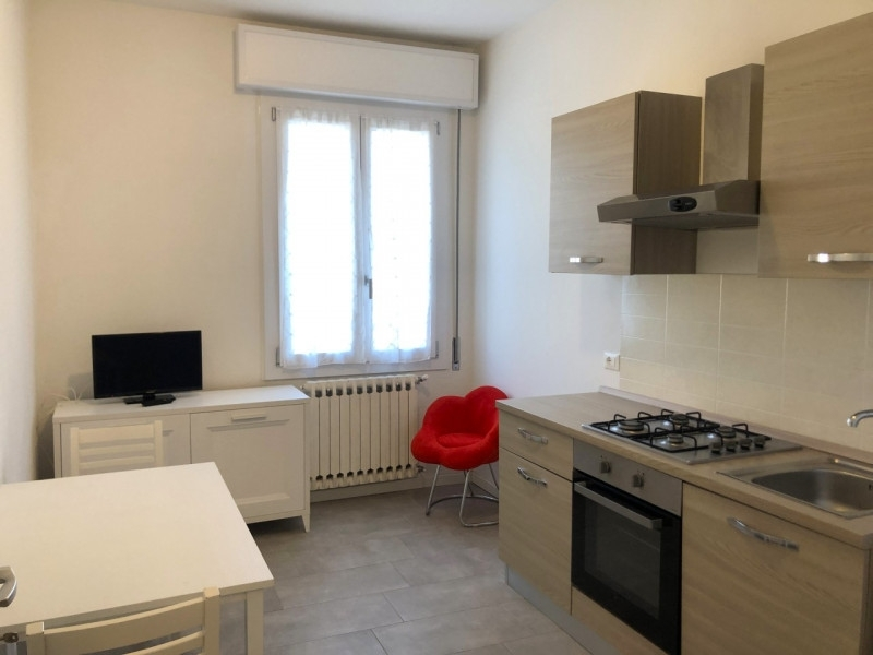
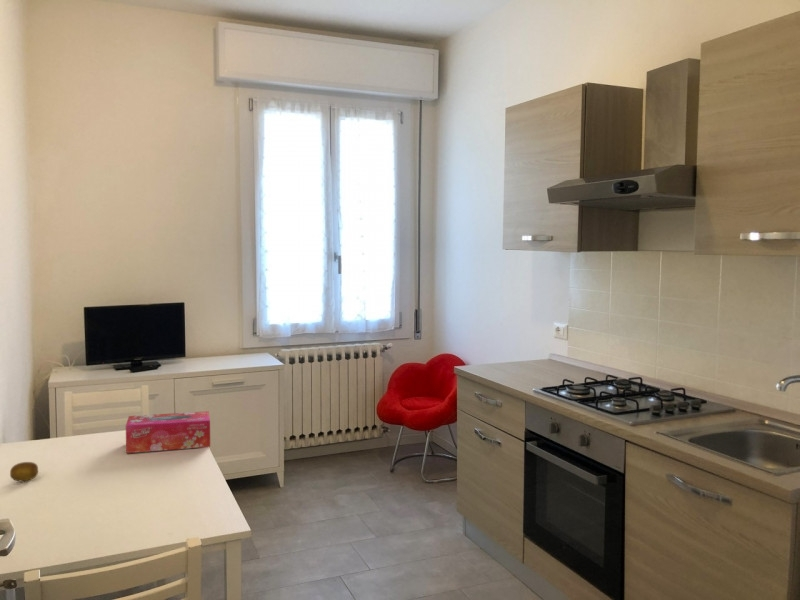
+ tissue box (169, 431)
+ fruit (24, 471)
